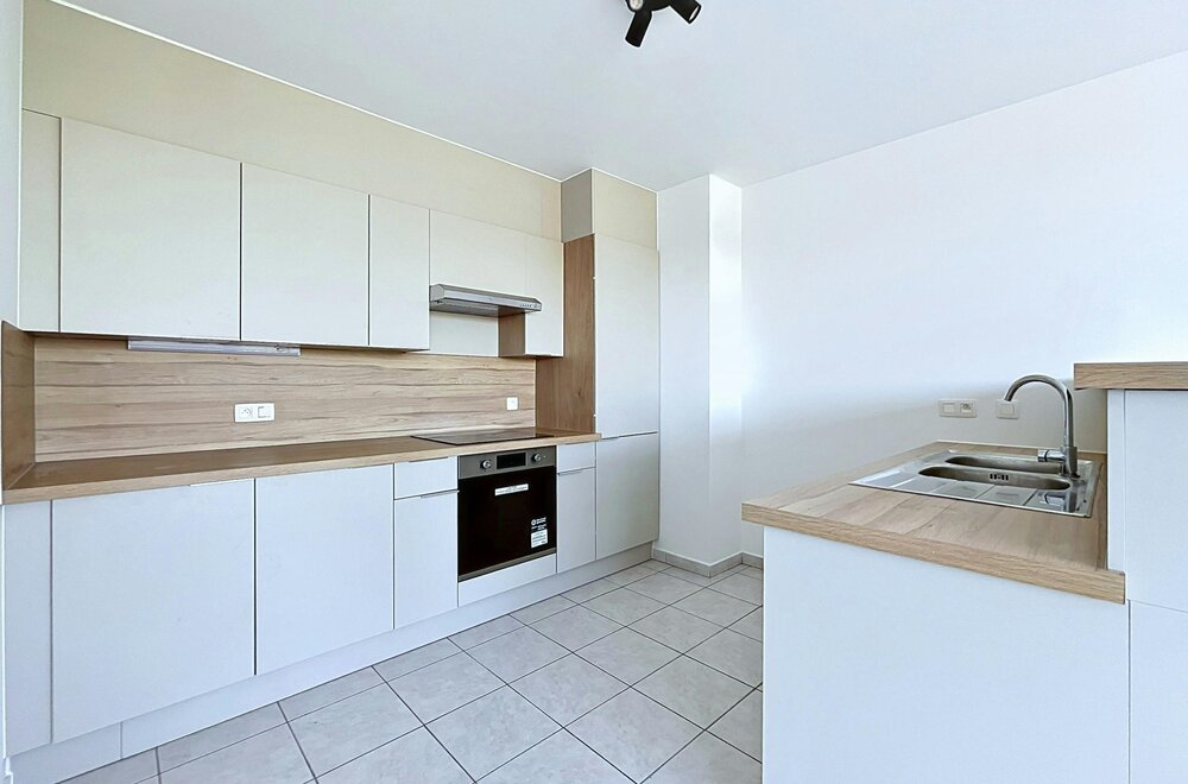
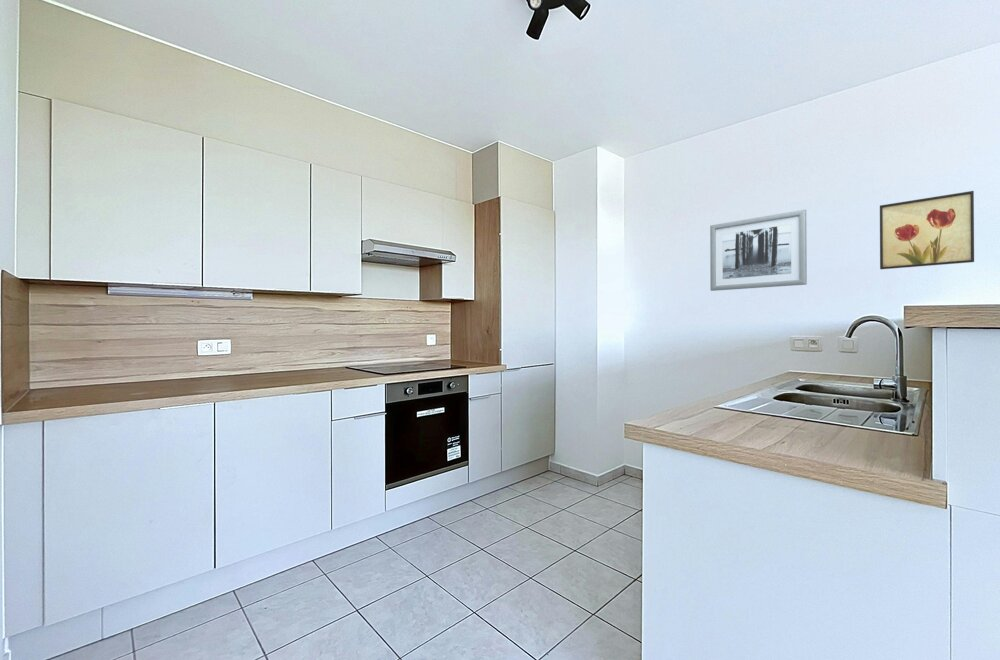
+ wall art (924, 232)
+ wall art (755, 253)
